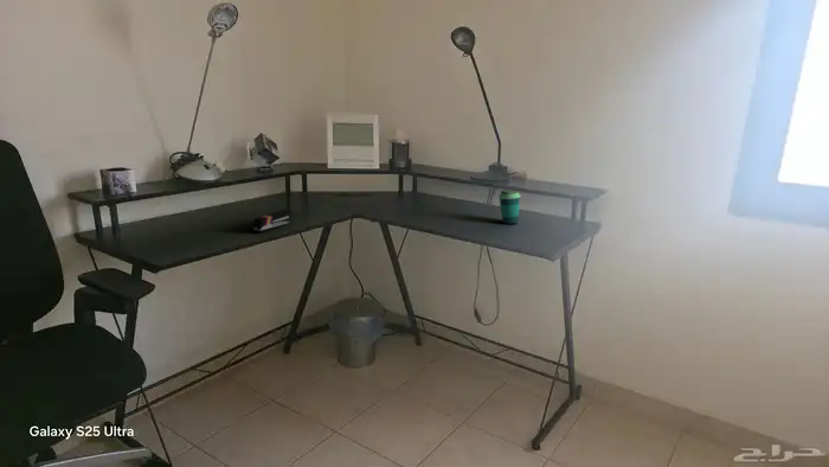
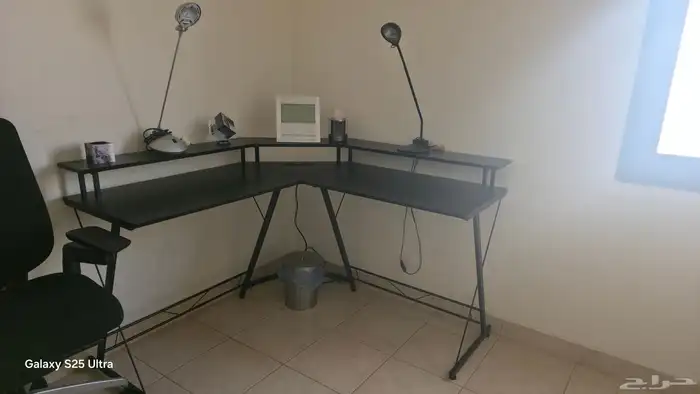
- cup (508, 206)
- stapler (272, 219)
